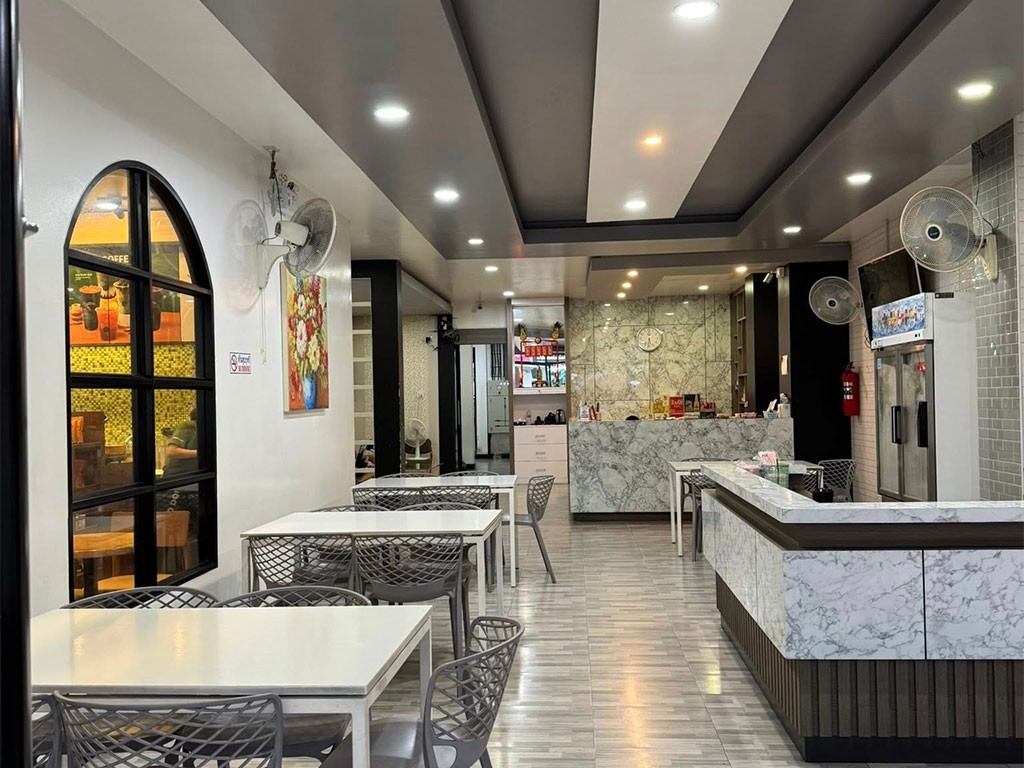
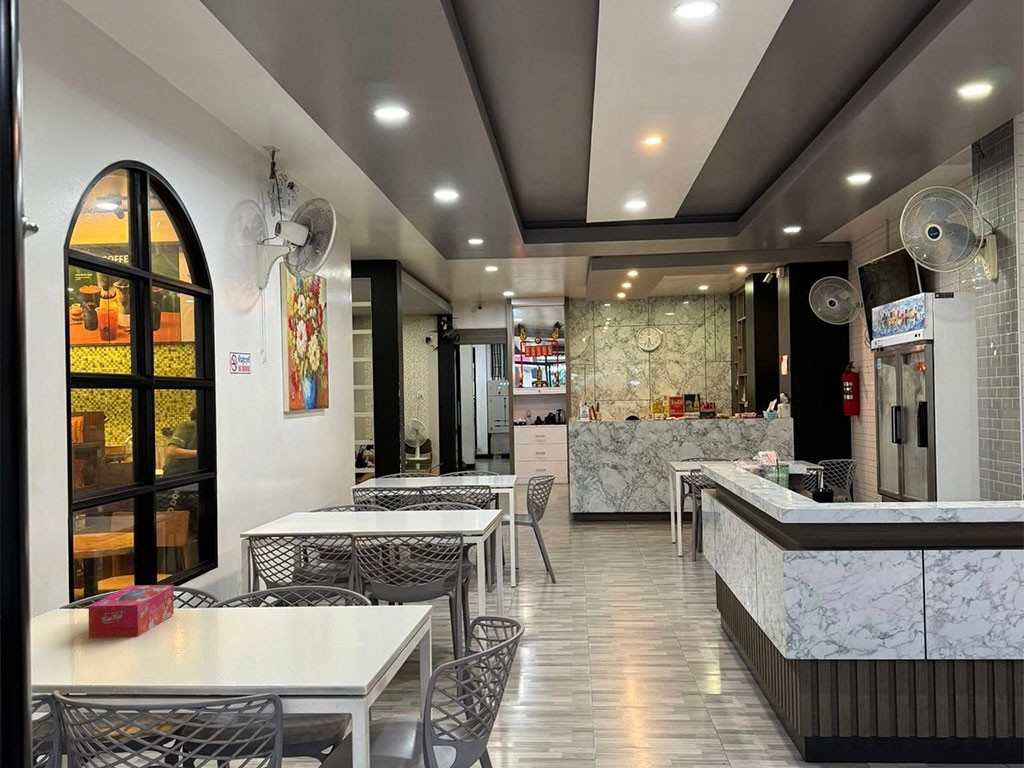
+ tissue box (133, 610)
